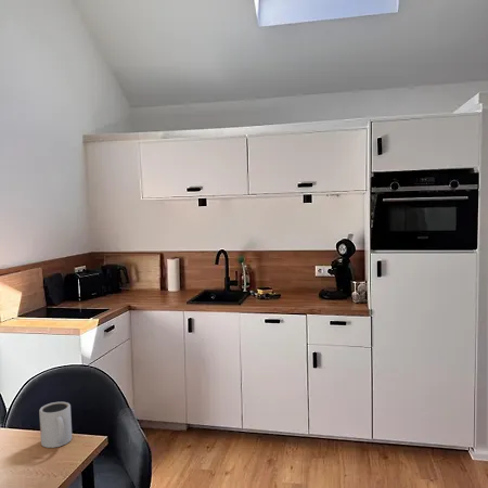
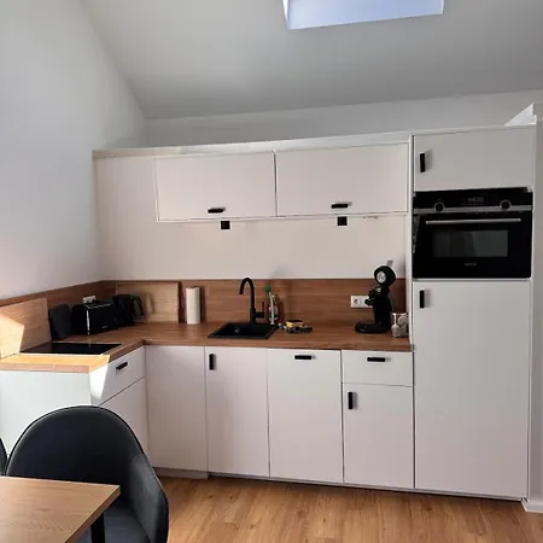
- mug (56, 425)
